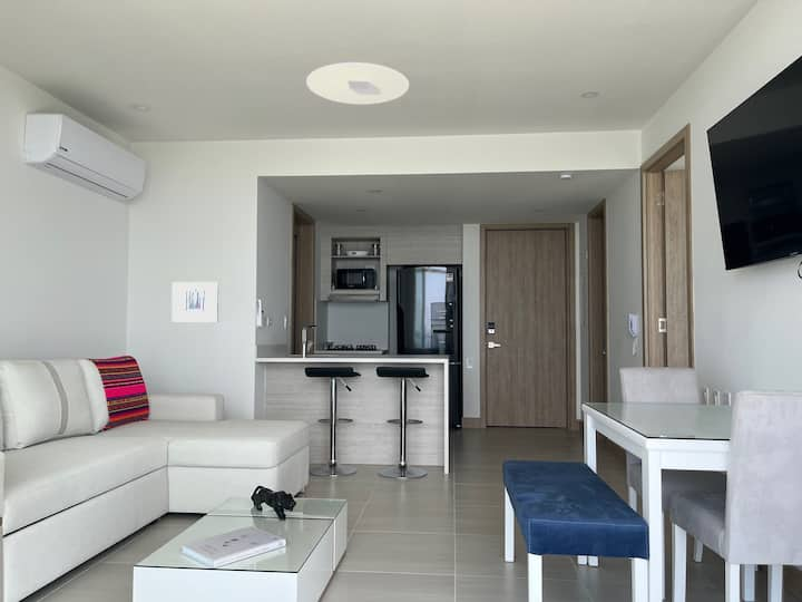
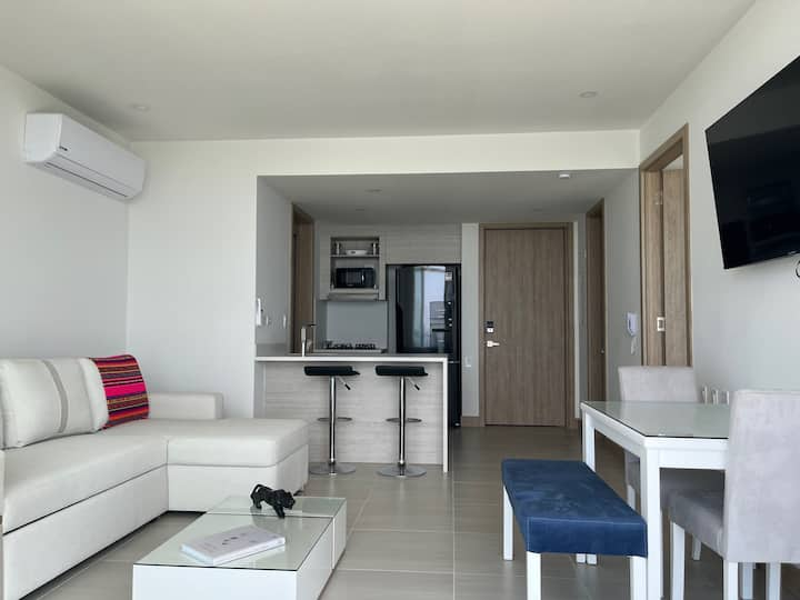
- ceiling light (358, 79)
- wall art (195, 302)
